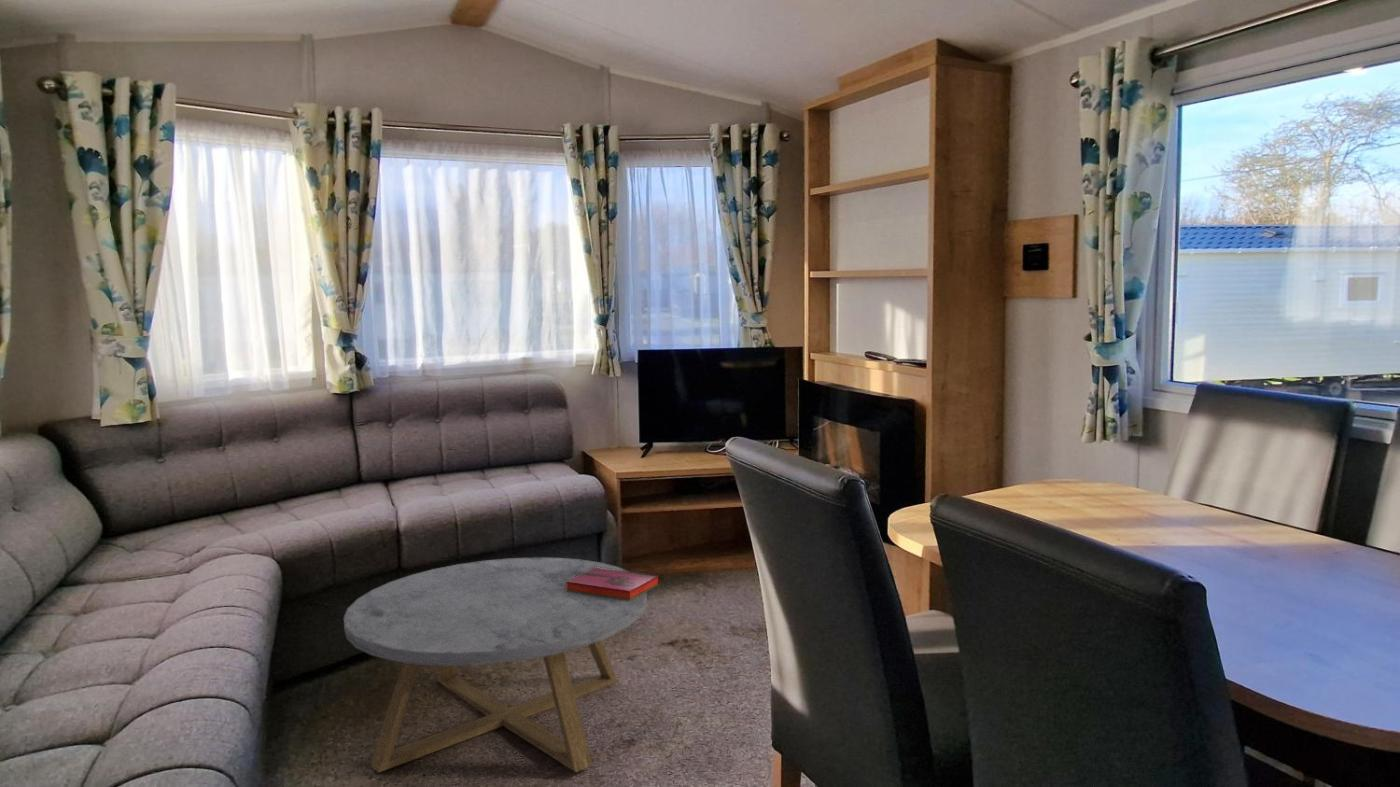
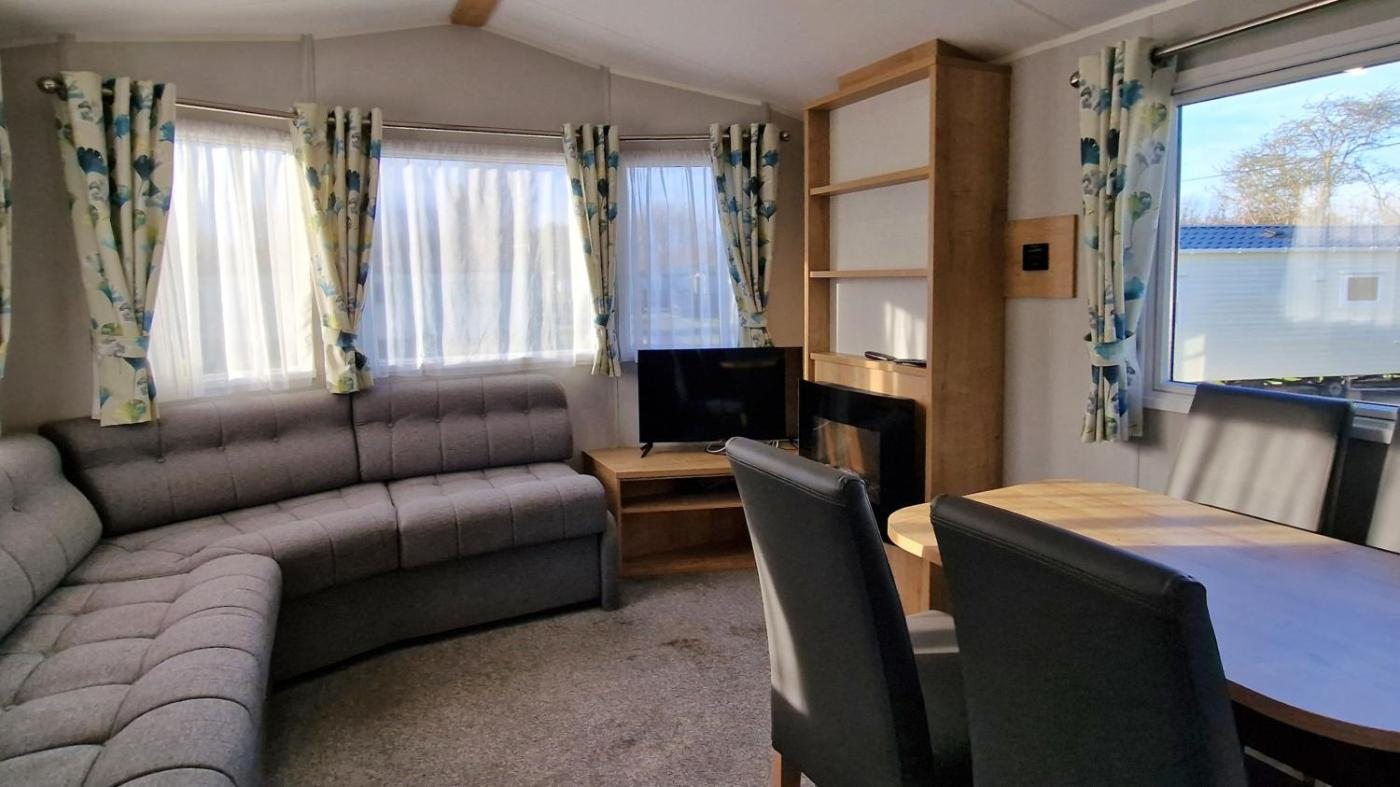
- hardback book (612, 582)
- coffee table (503, 659)
